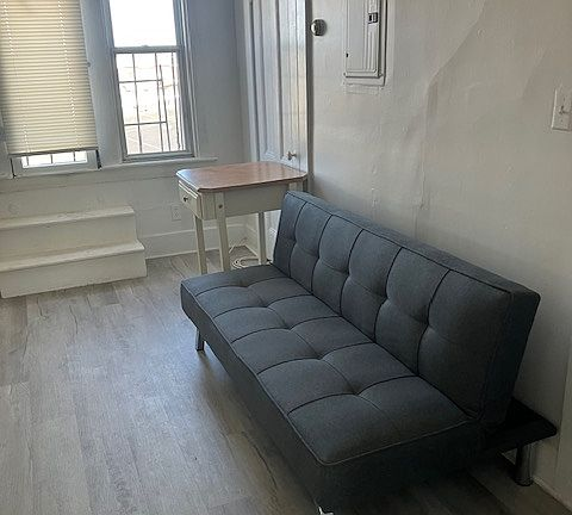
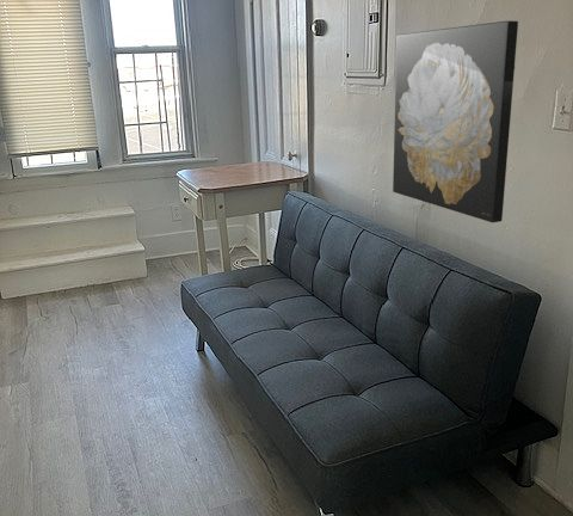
+ wall art (445, 121)
